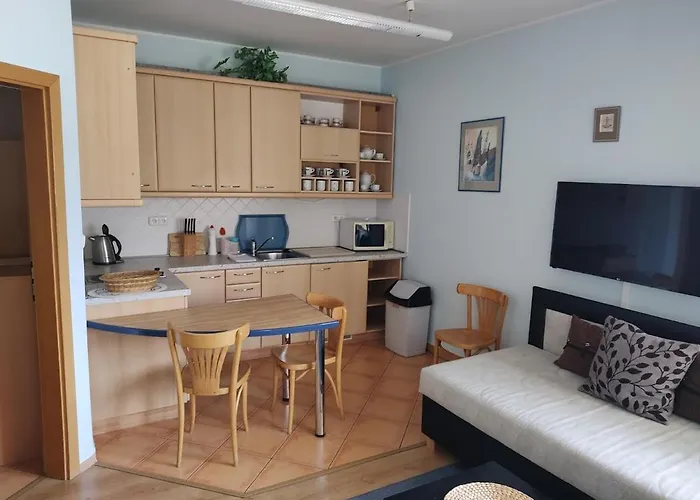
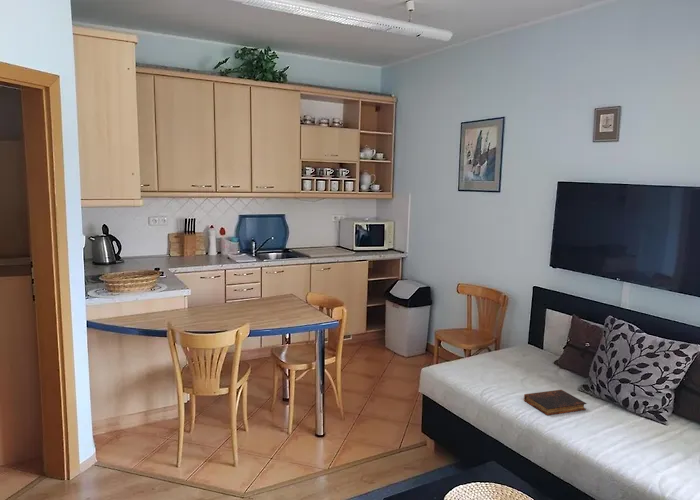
+ book (554, 401)
